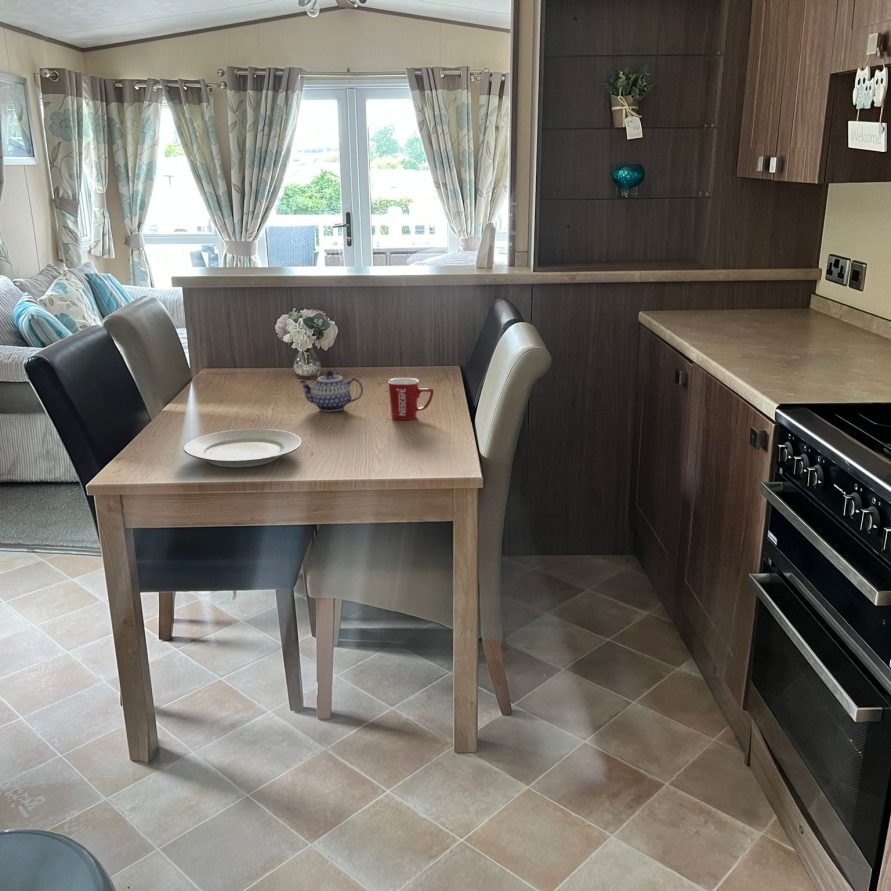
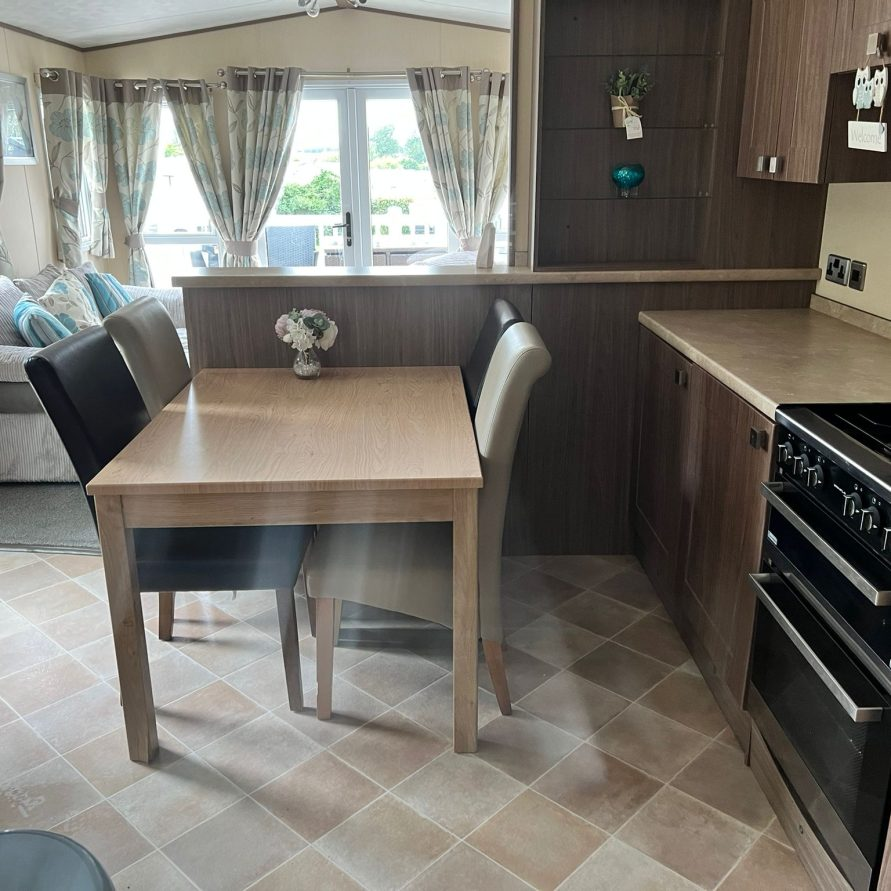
- teapot (330, 389)
- plate (243, 449)
- mug (411, 399)
